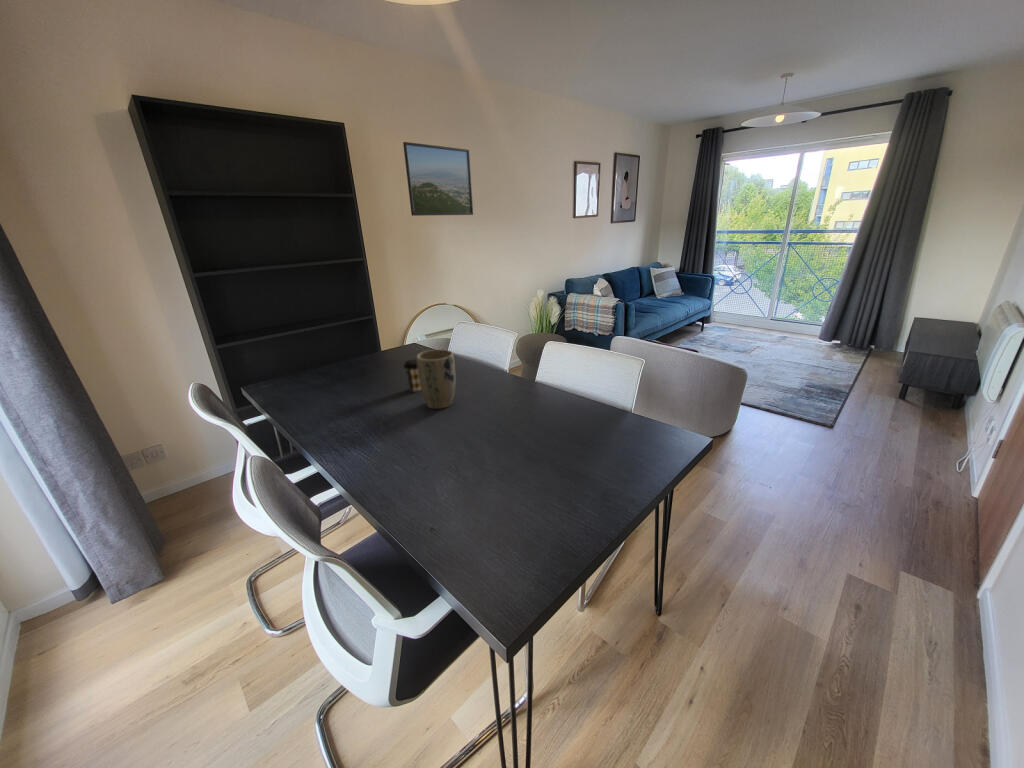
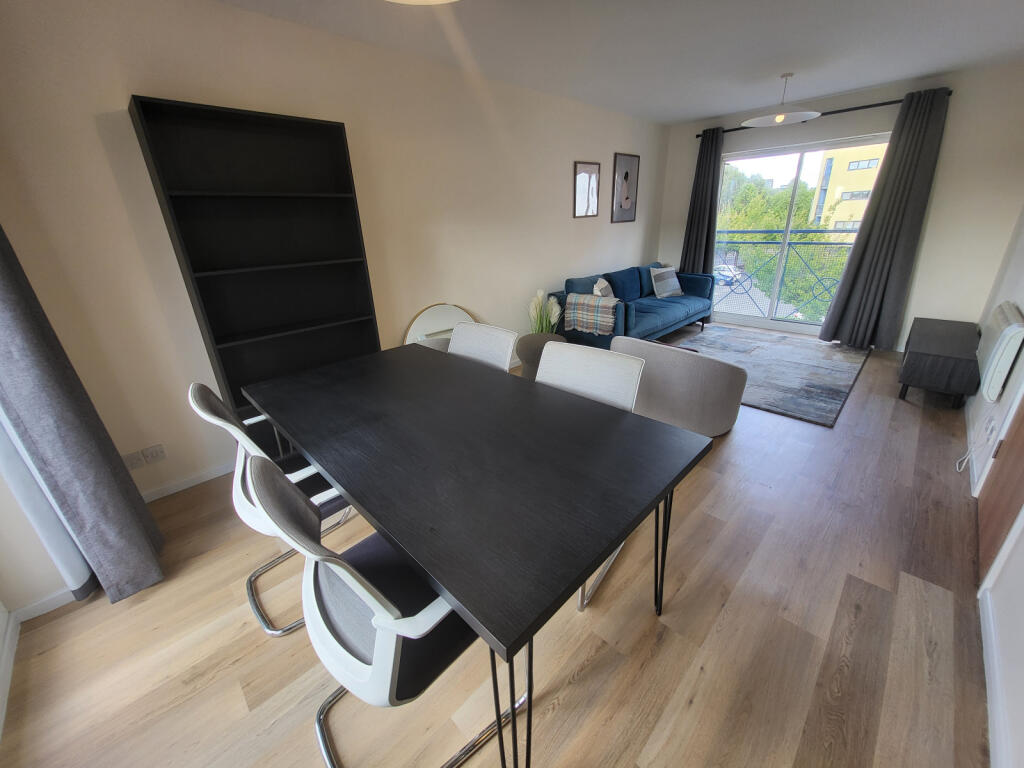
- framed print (441, 181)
- plant pot (437, 379)
- coffee cup (414, 375)
